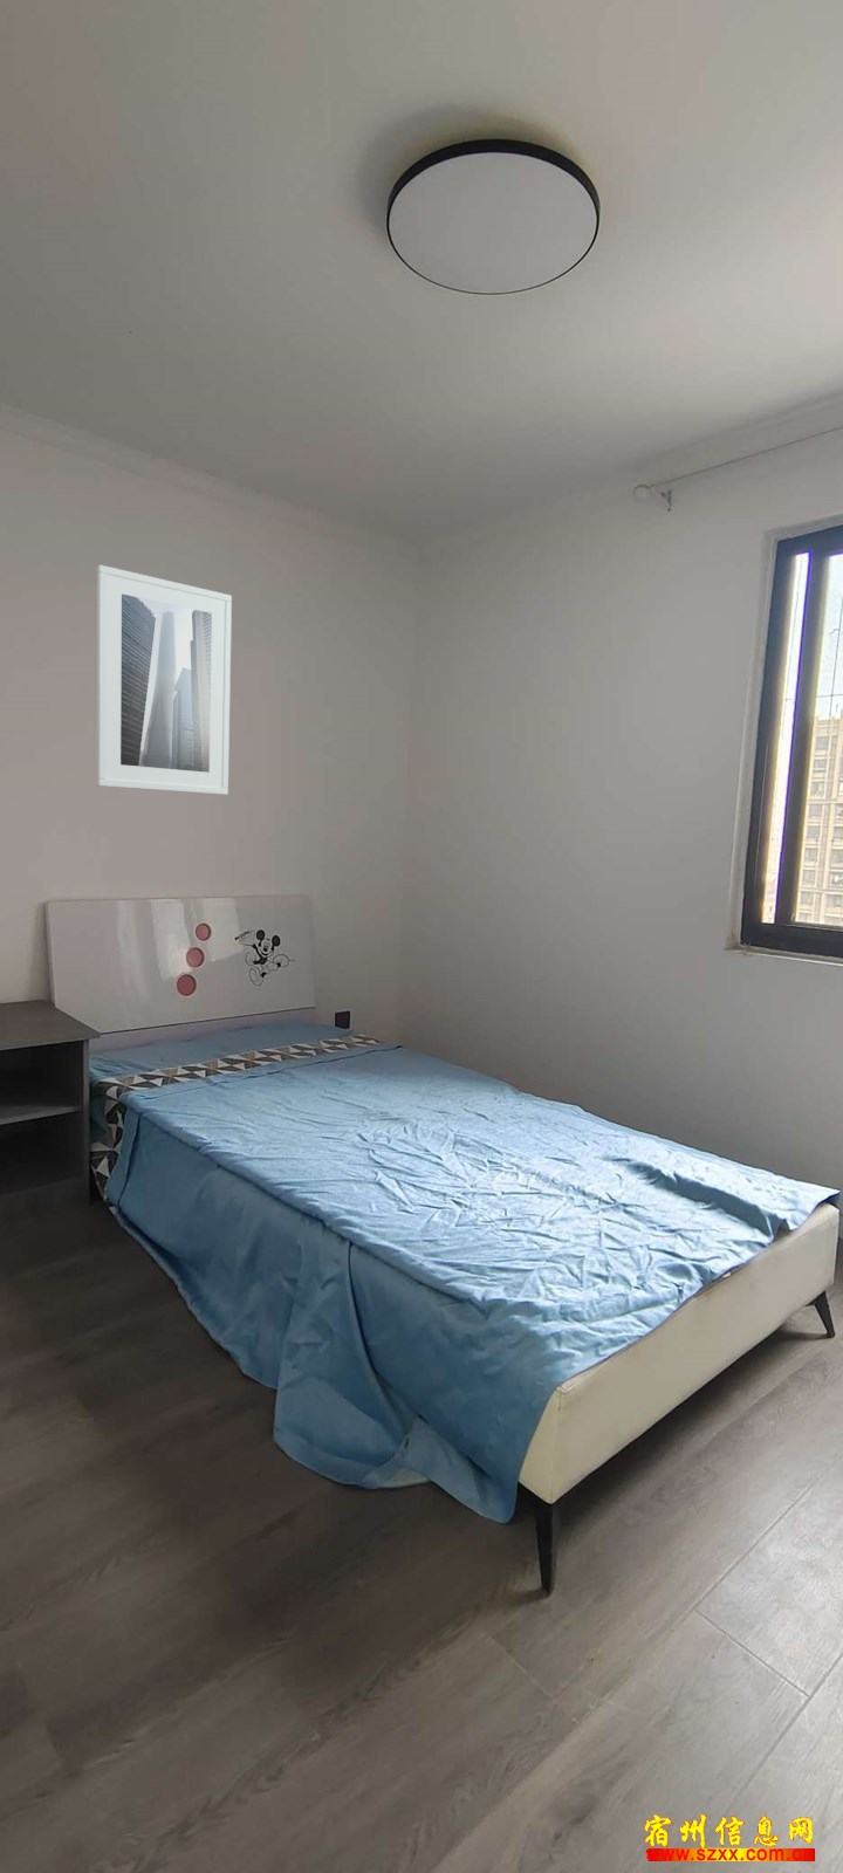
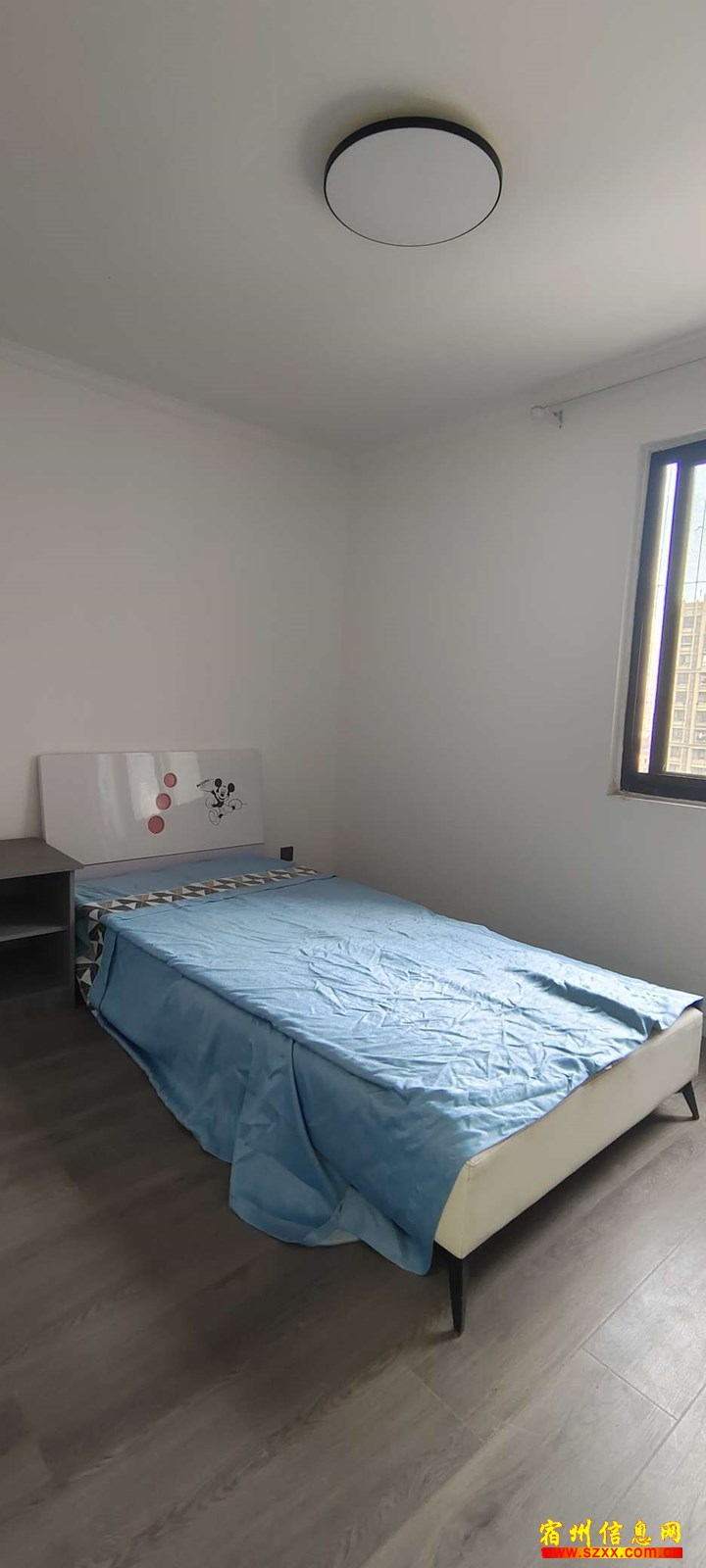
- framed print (166, 687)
